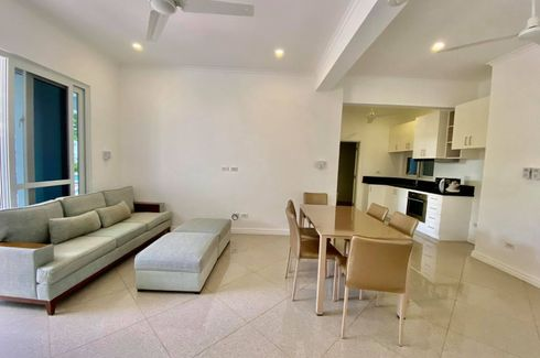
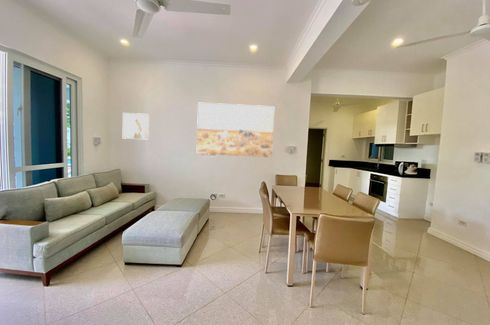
+ wall art (235, 130)
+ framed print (135, 126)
